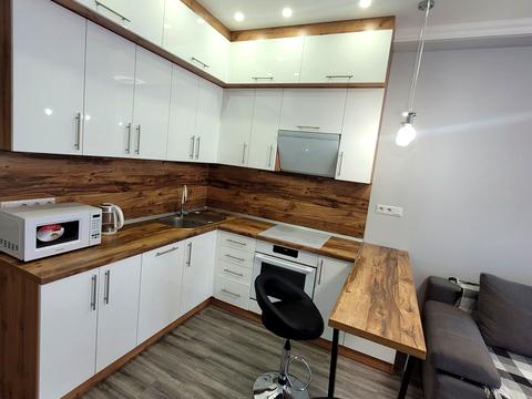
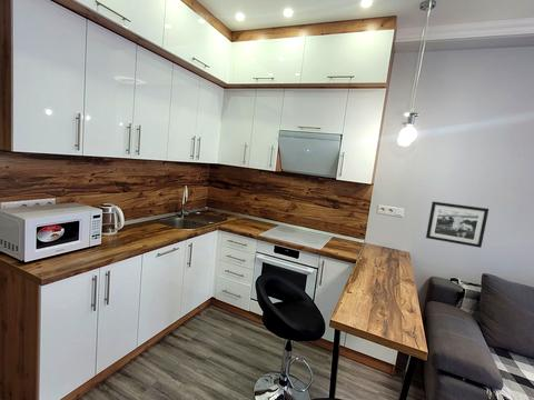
+ picture frame (455, 223)
